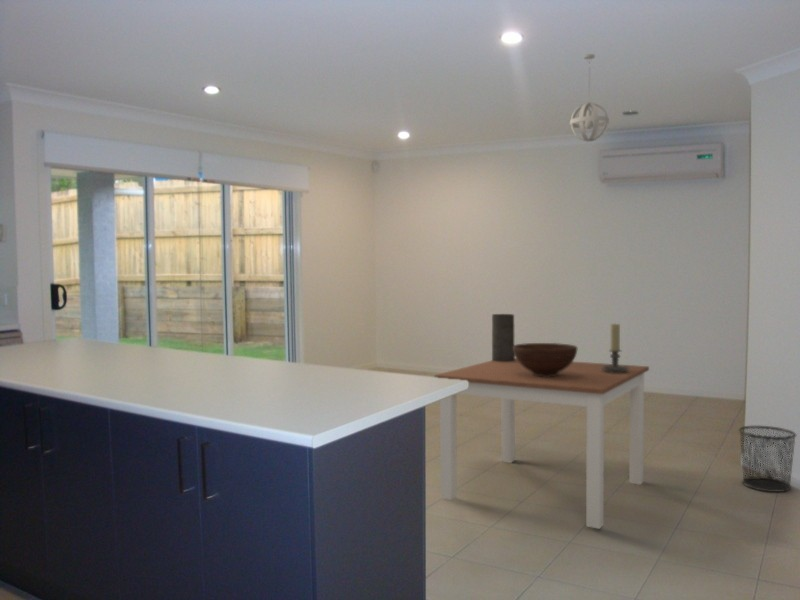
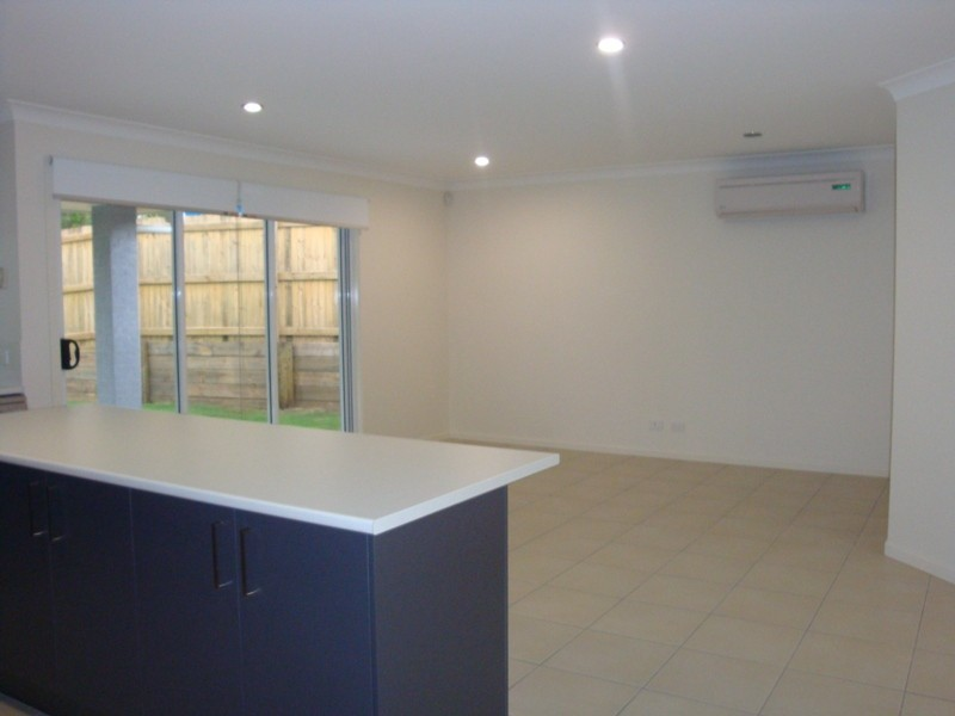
- candle holder (614, 347)
- pendant light (589, 98)
- dining table (552, 403)
- vase (503, 337)
- fruit bowl (544, 360)
- waste bin (767, 458)
